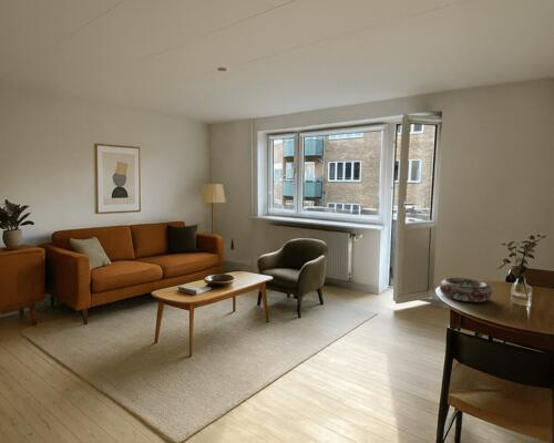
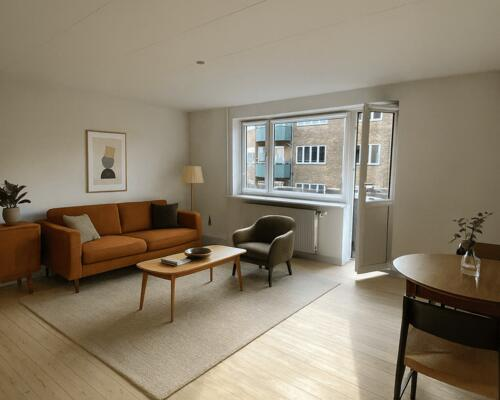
- decorative bowl (464, 289)
